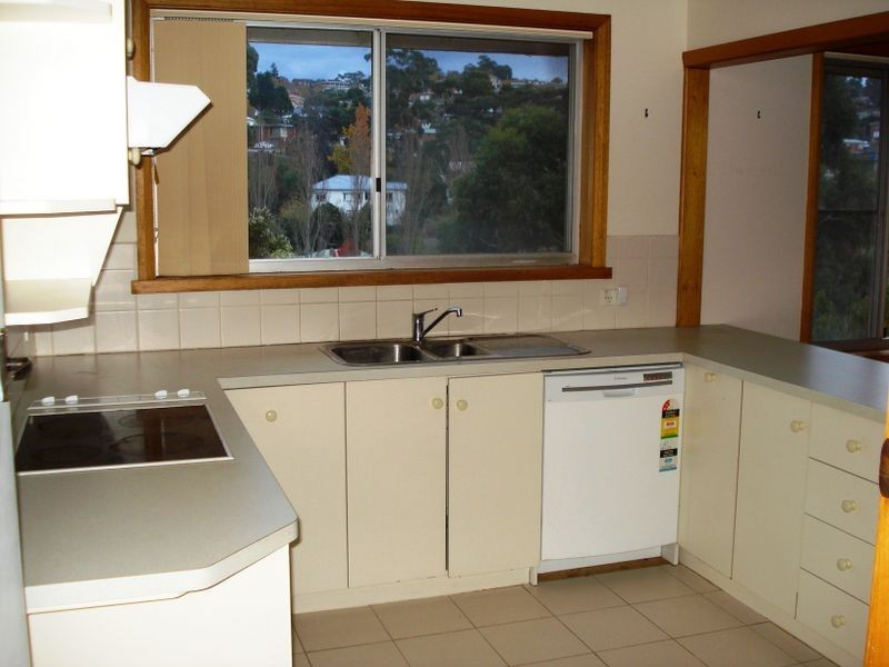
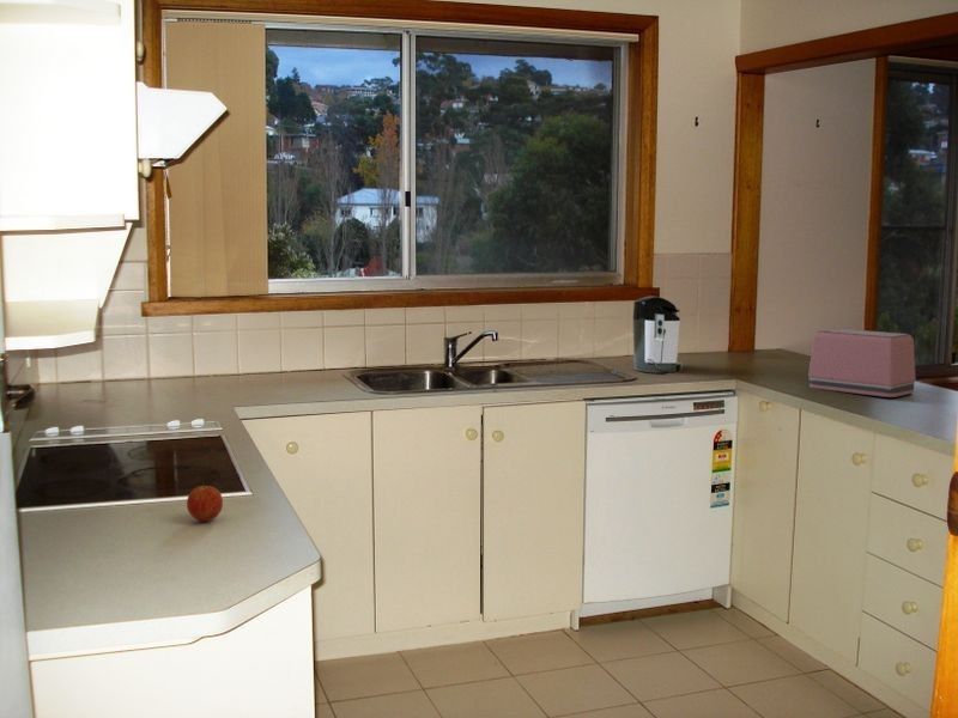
+ coffee maker (663, 334)
+ toaster (859, 360)
+ fruit (205, 500)
